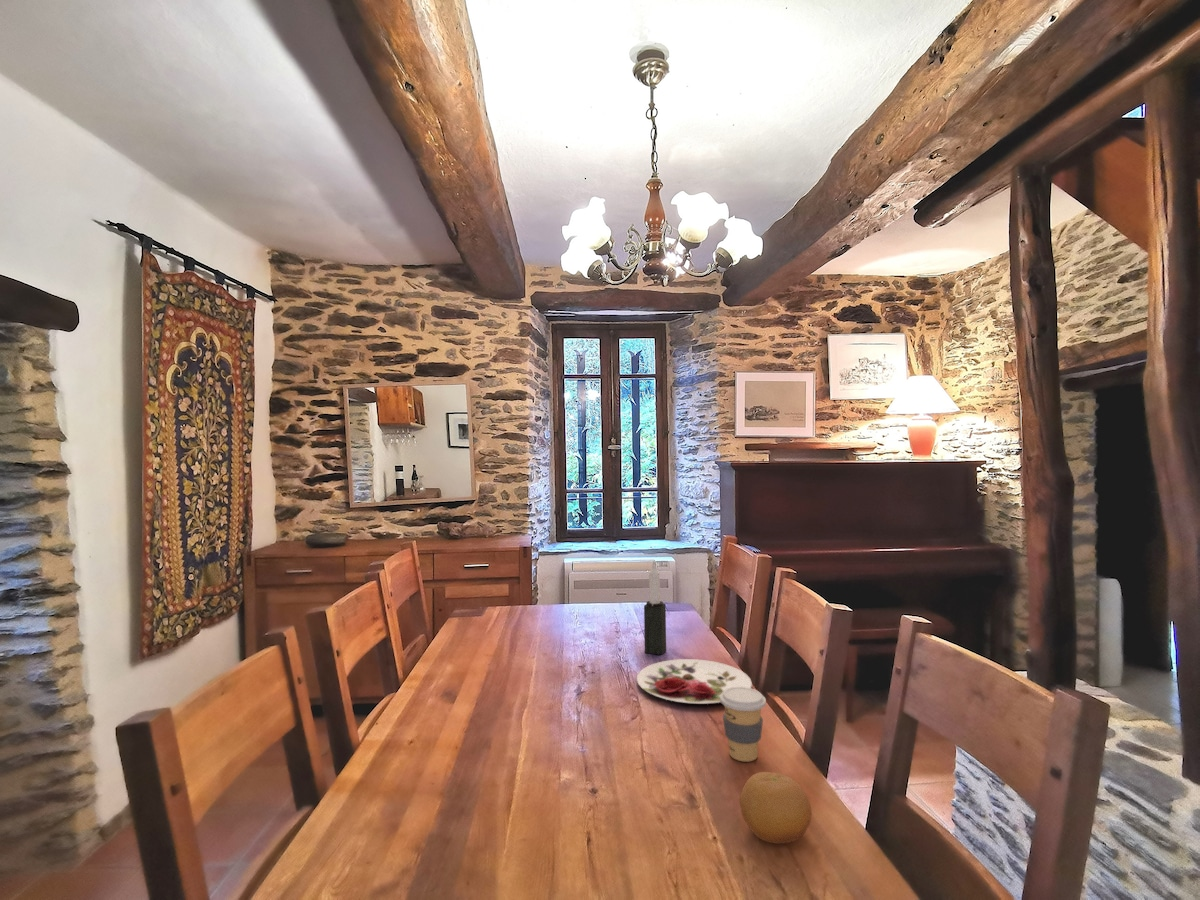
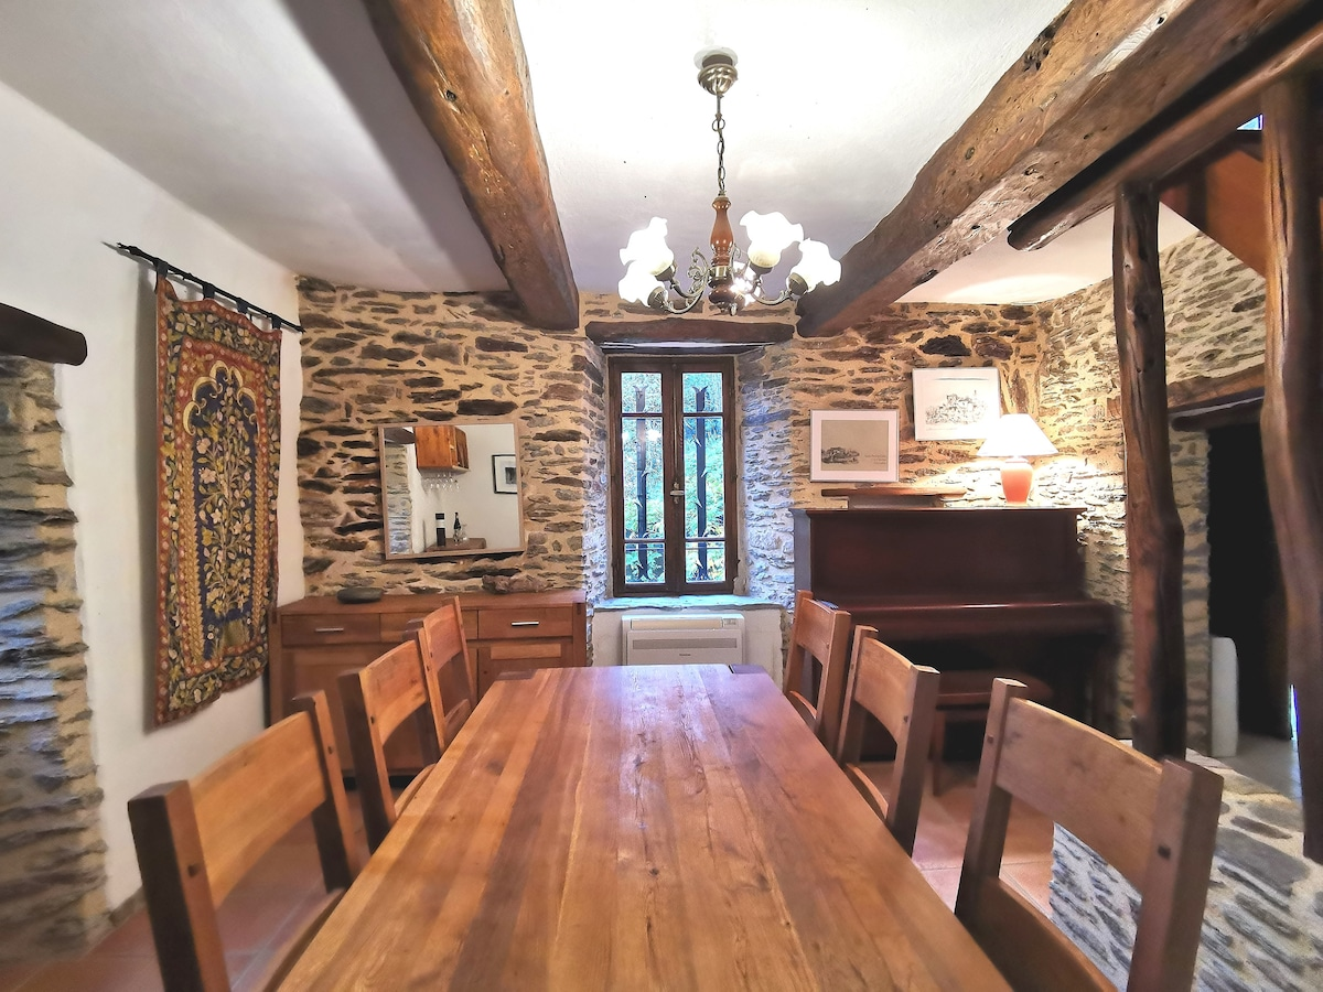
- candle (654, 605)
- coffee cup (743, 724)
- fruit (775, 806)
- plate (693, 678)
